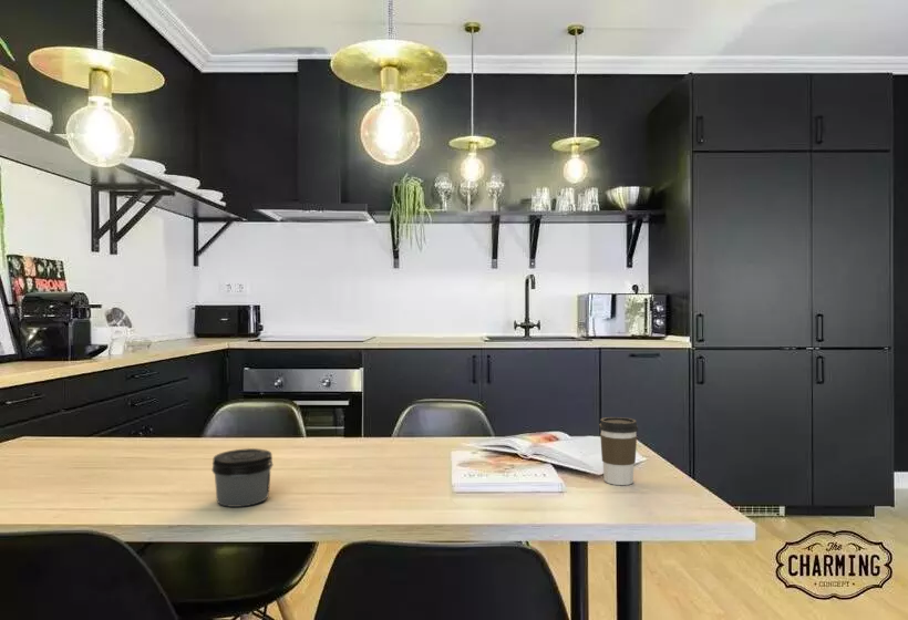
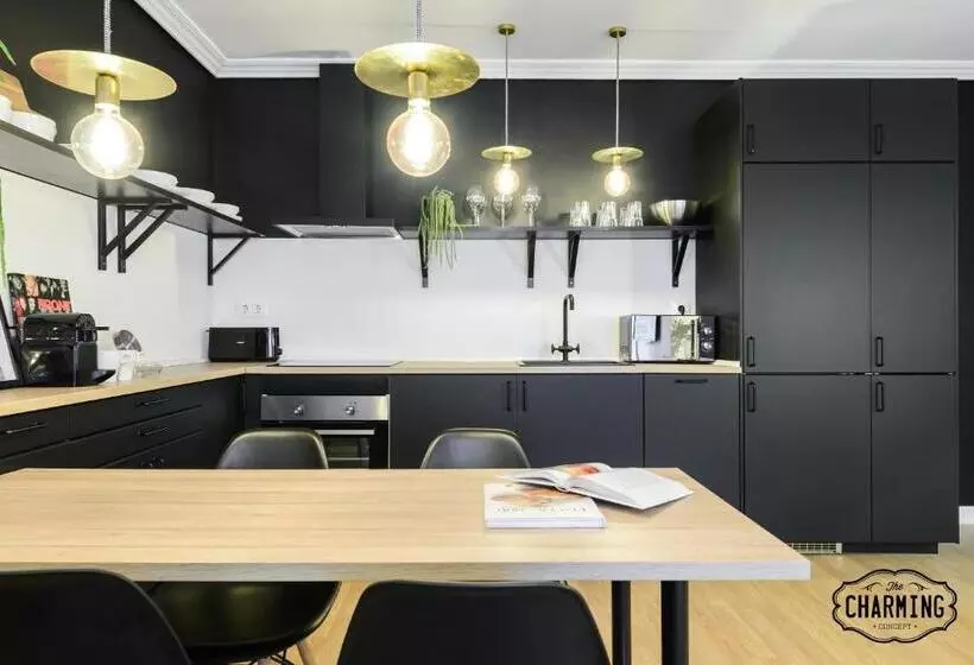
- coffee cup (618, 451)
- jar (243, 477)
